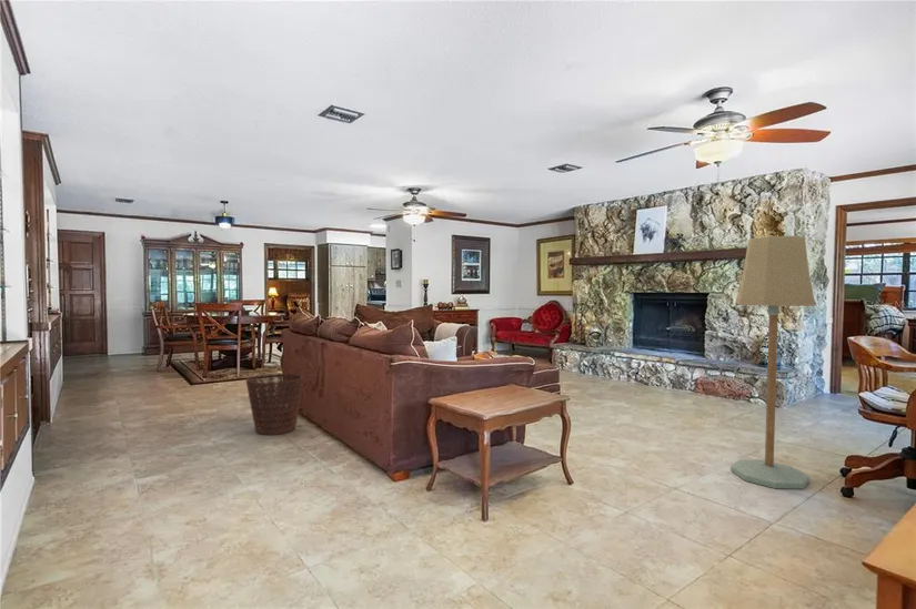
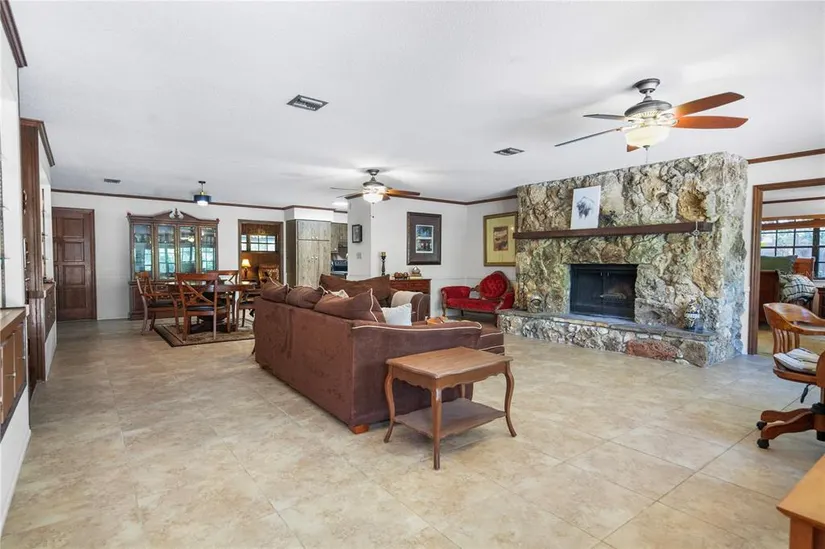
- basket (275, 403)
- floor lamp (772, 358)
